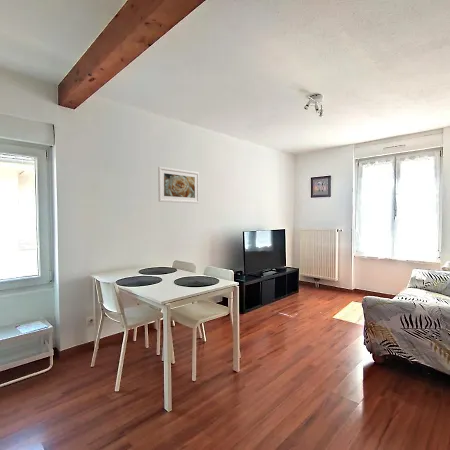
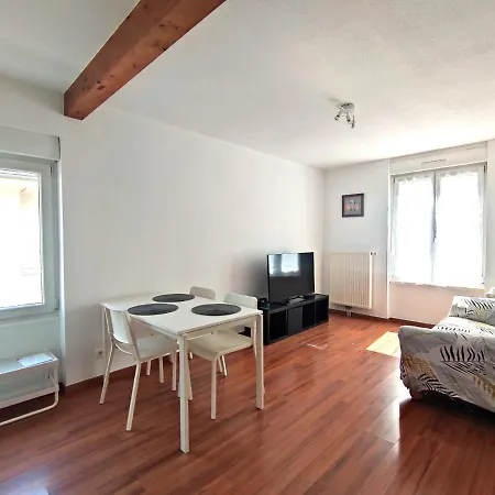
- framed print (179, 186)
